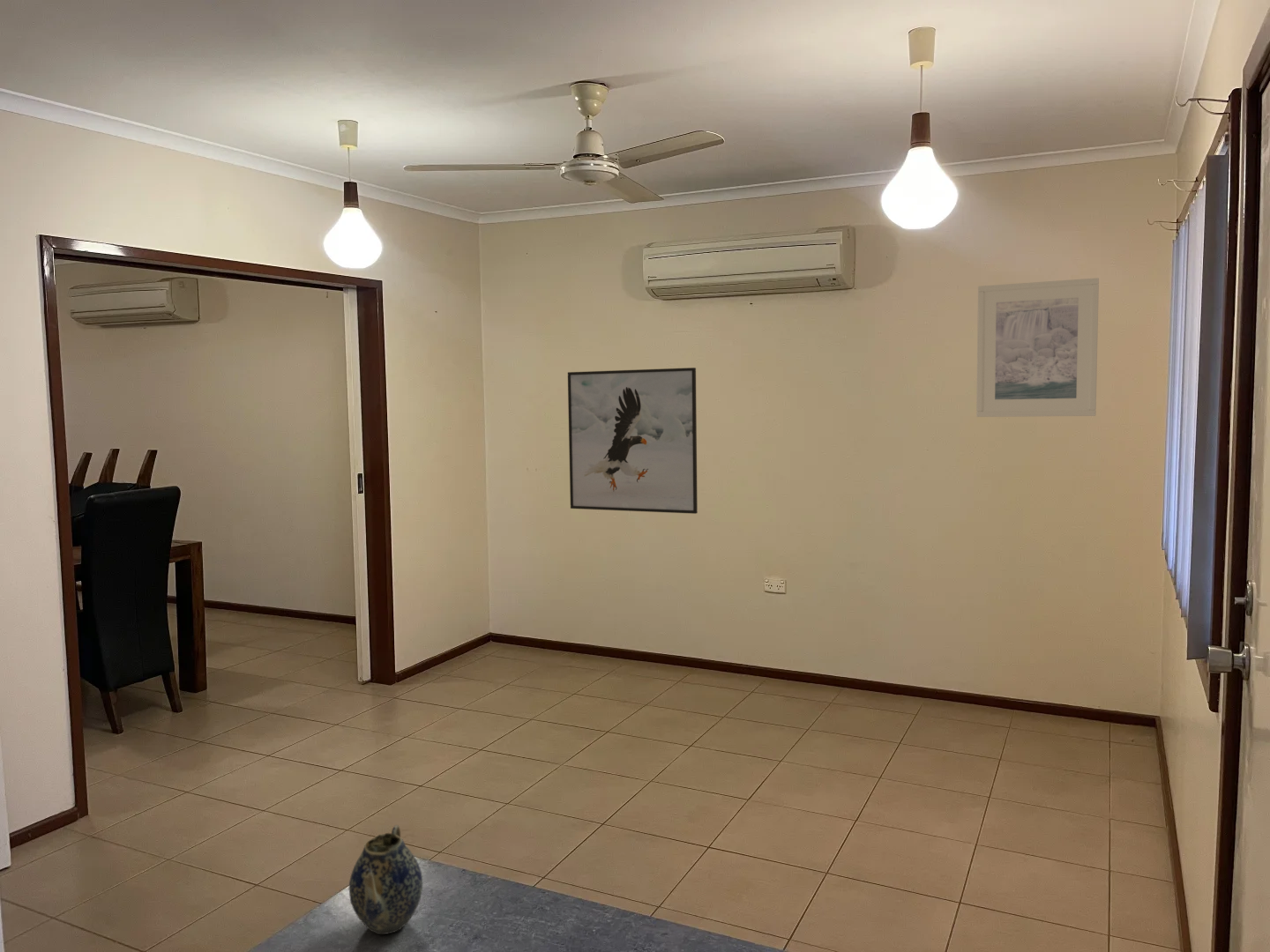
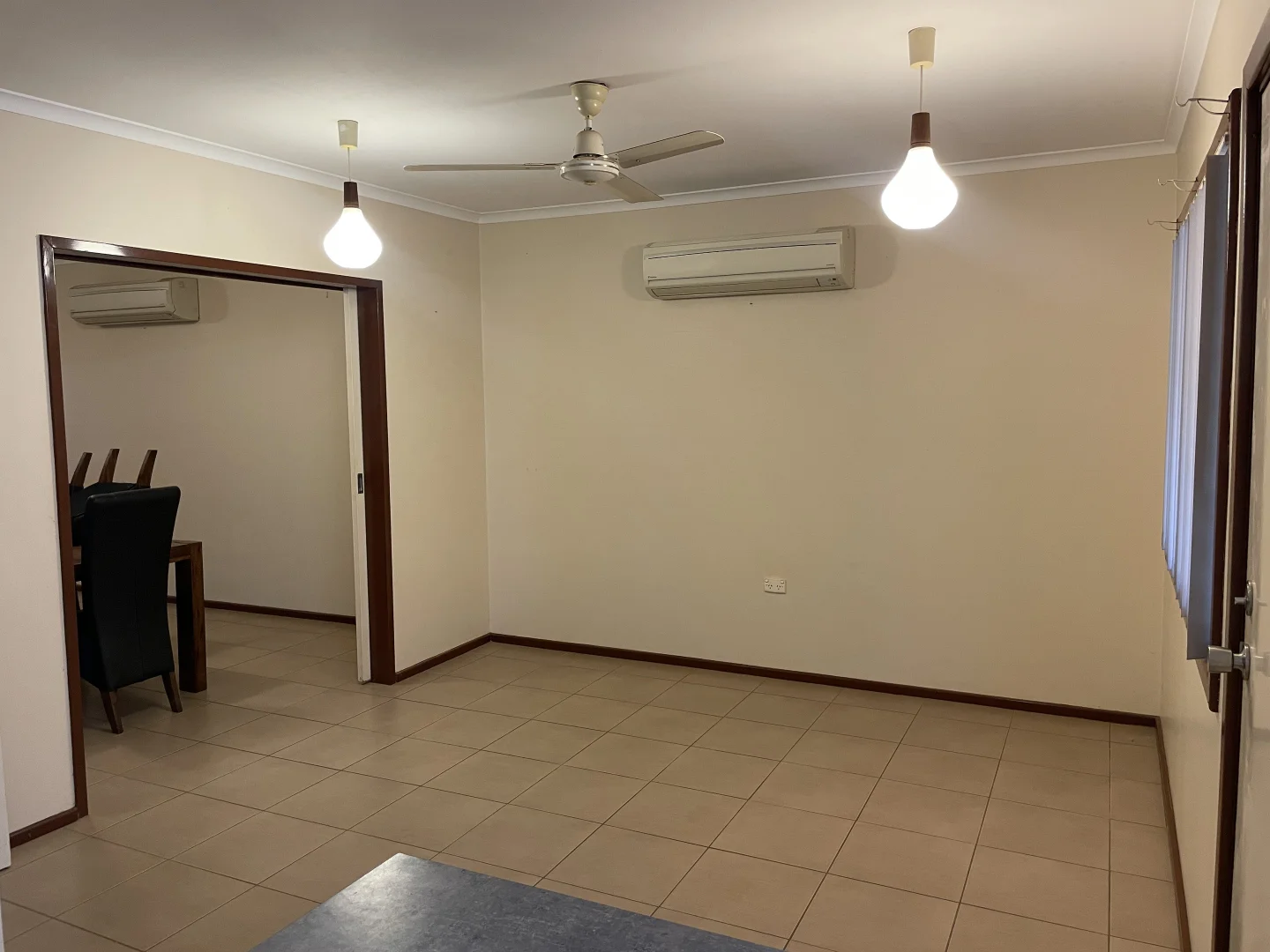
- teapot (385, 881)
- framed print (631, 441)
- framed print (1035, 349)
